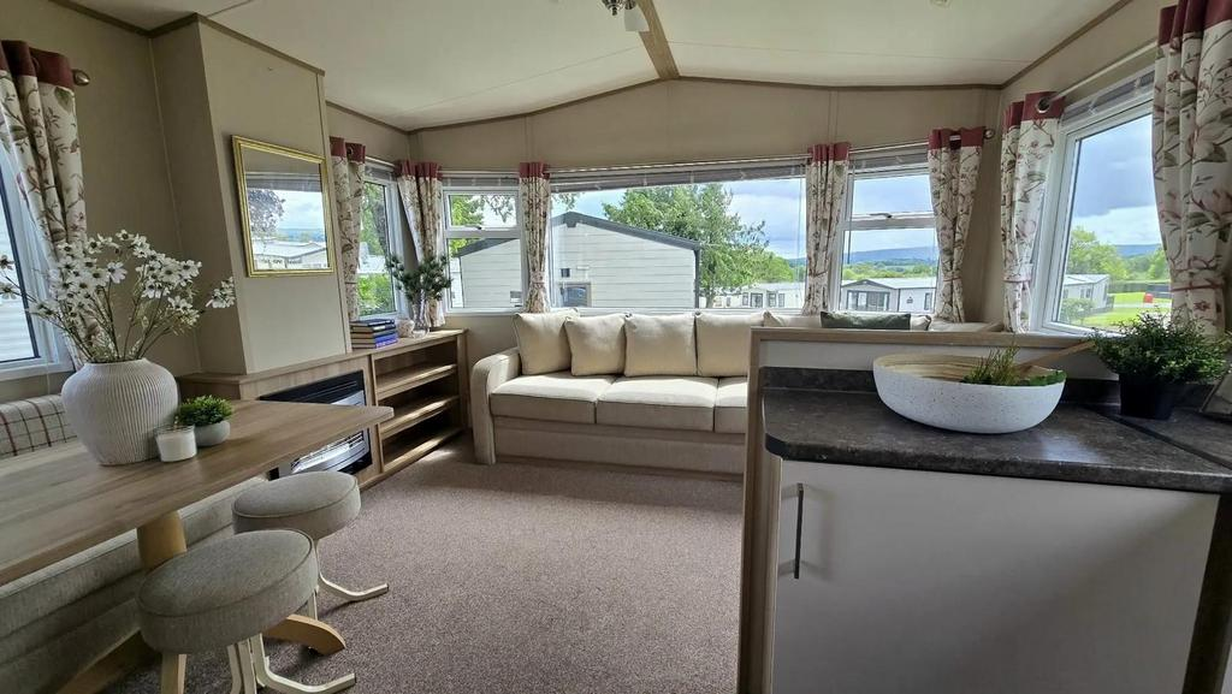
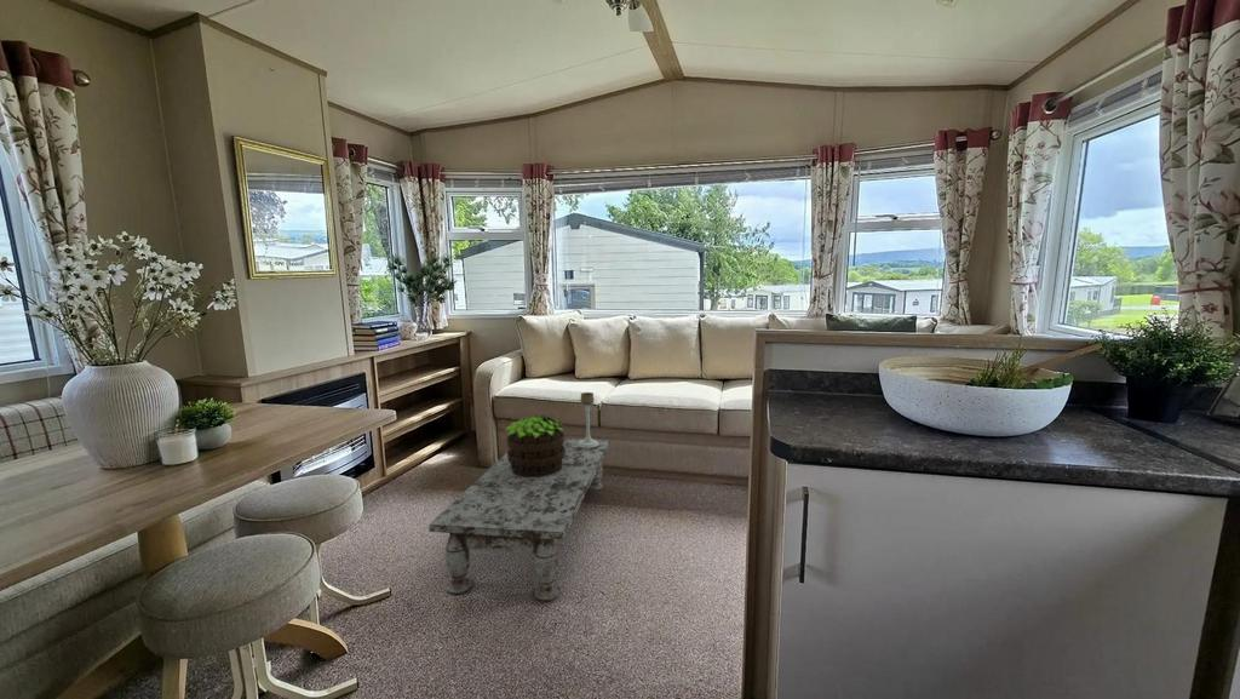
+ coffee table (539, 499)
+ potted plant (535, 442)
+ candle holder (587, 418)
